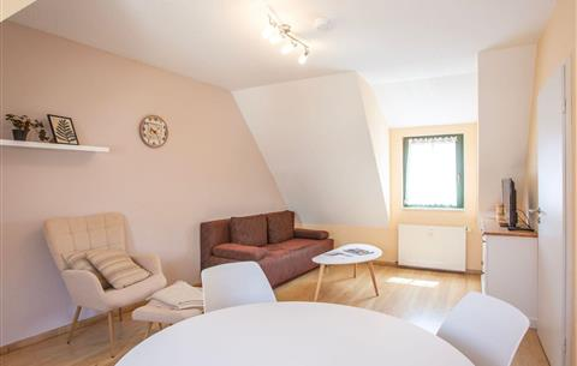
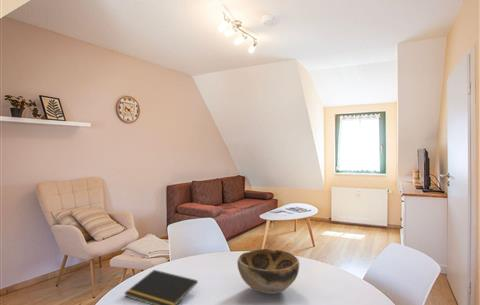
+ decorative bowl (268, 273)
+ notepad (161, 288)
